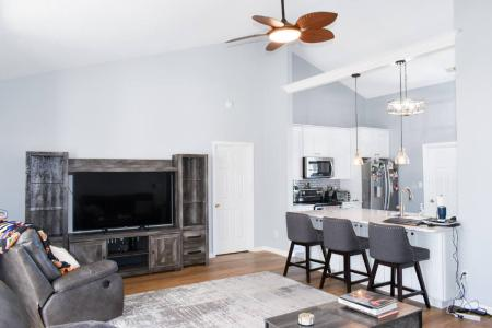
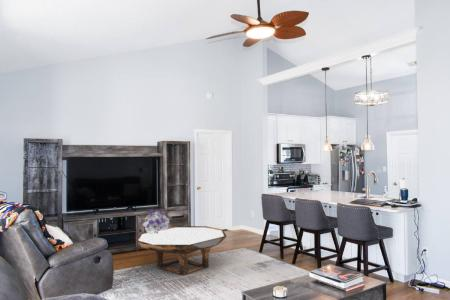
+ coffee table (182, 250)
+ bouquet (154, 222)
